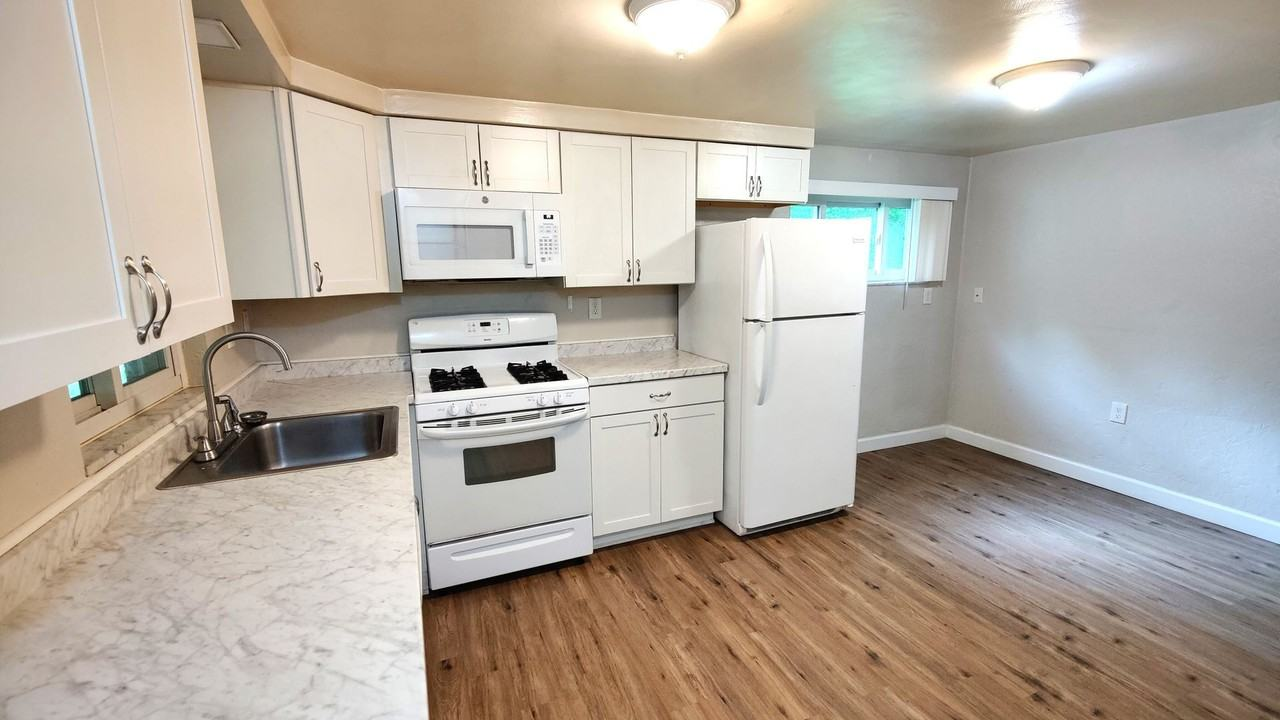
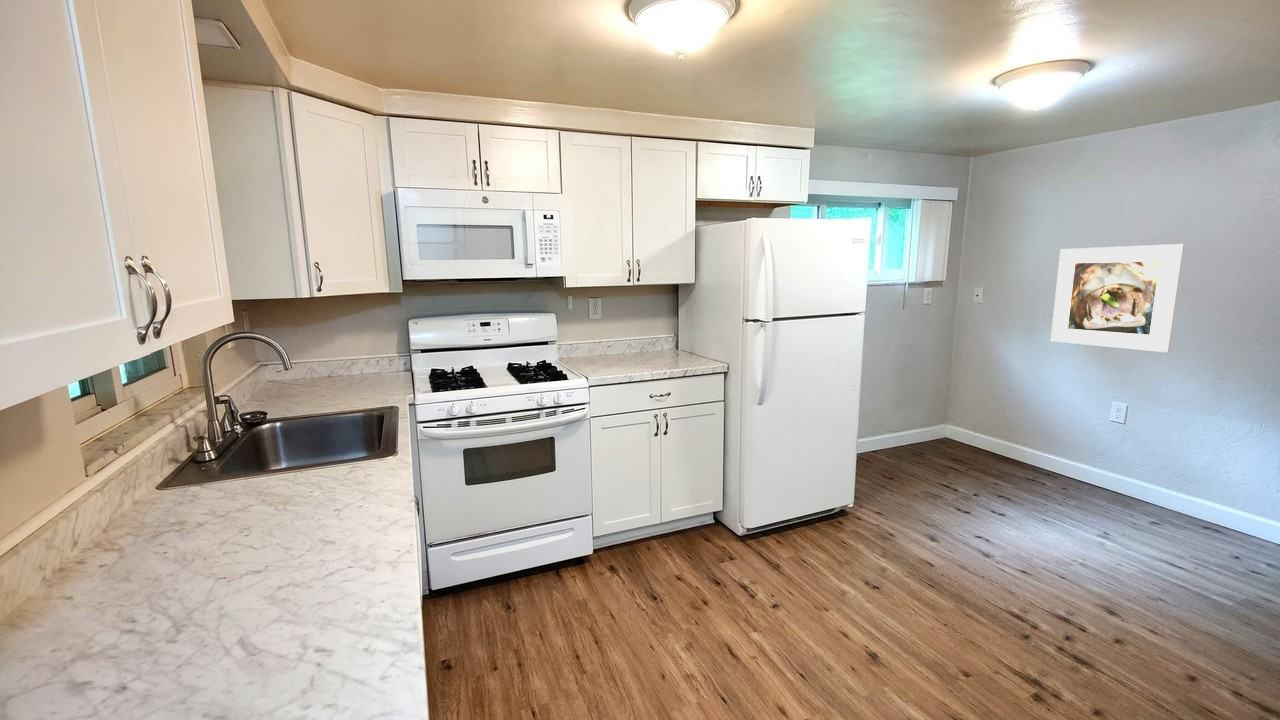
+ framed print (1111, 297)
